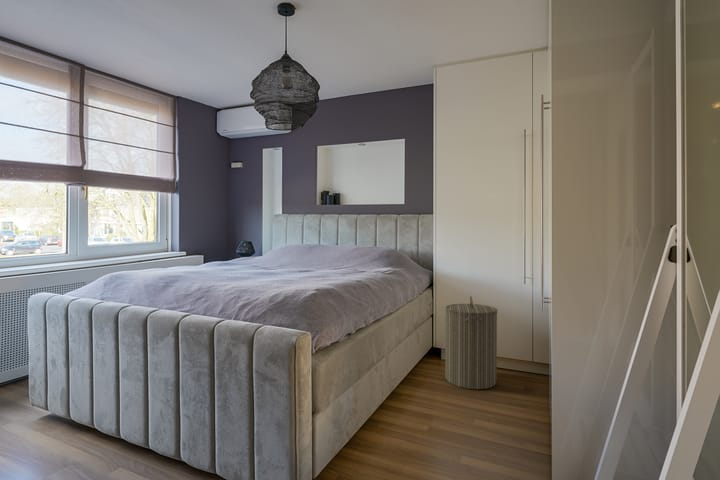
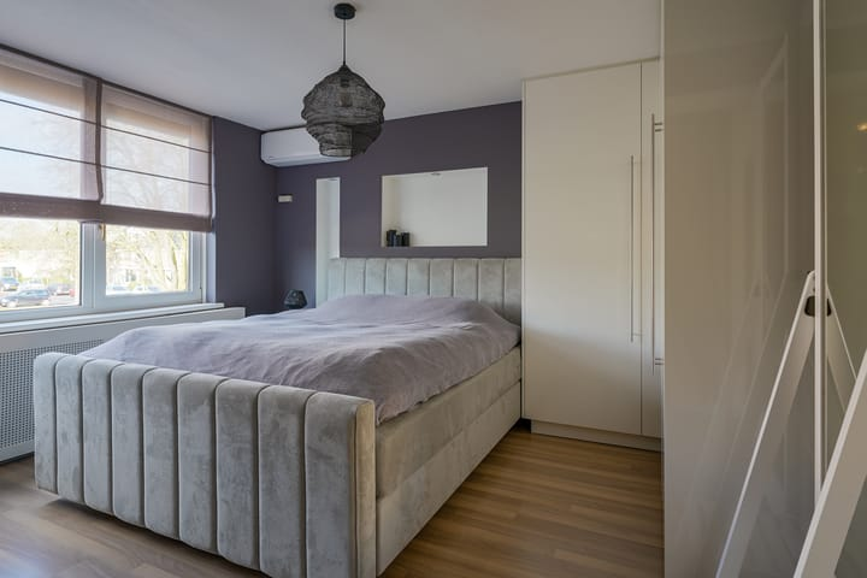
- laundry hamper (470, 338)
